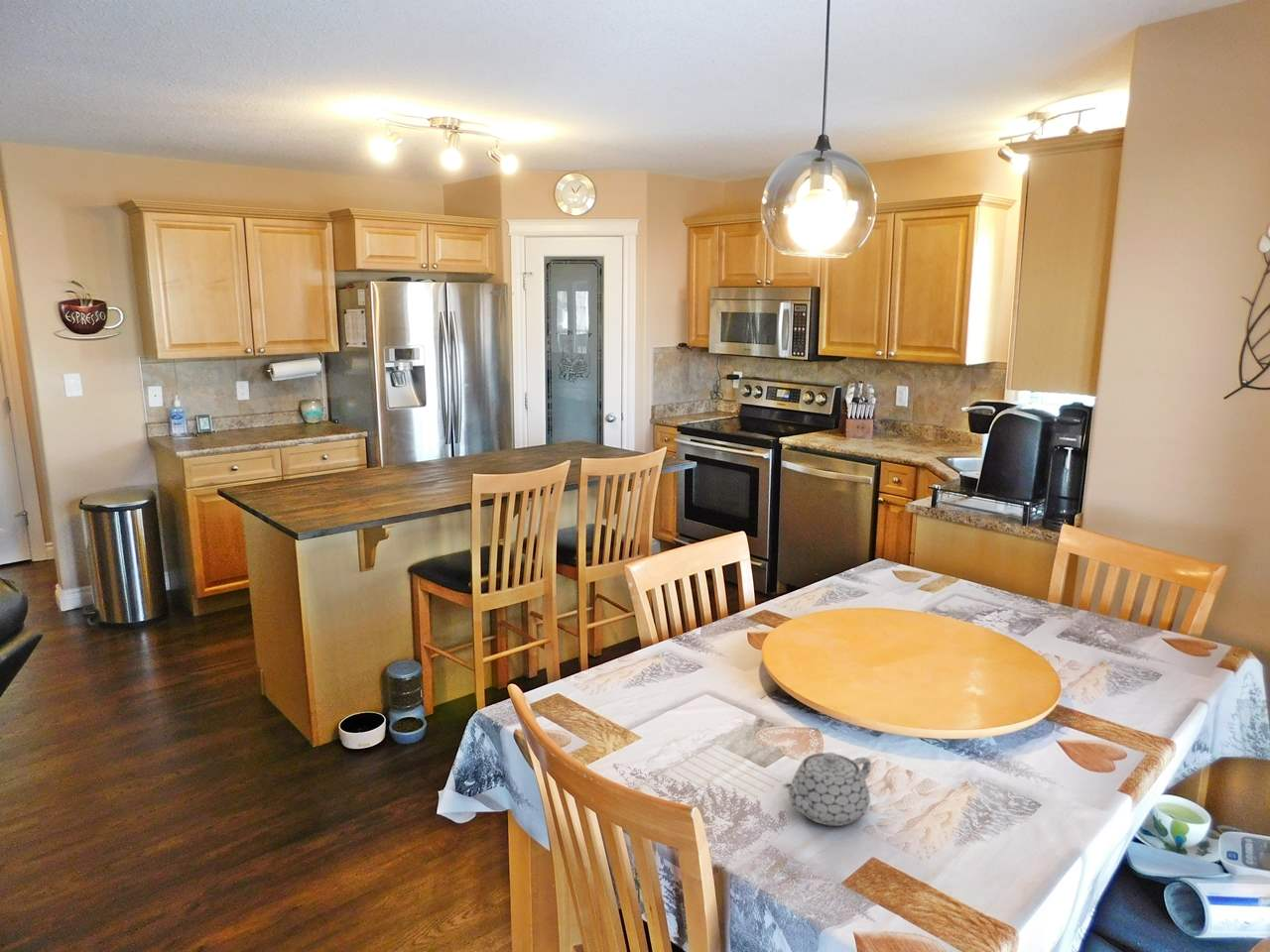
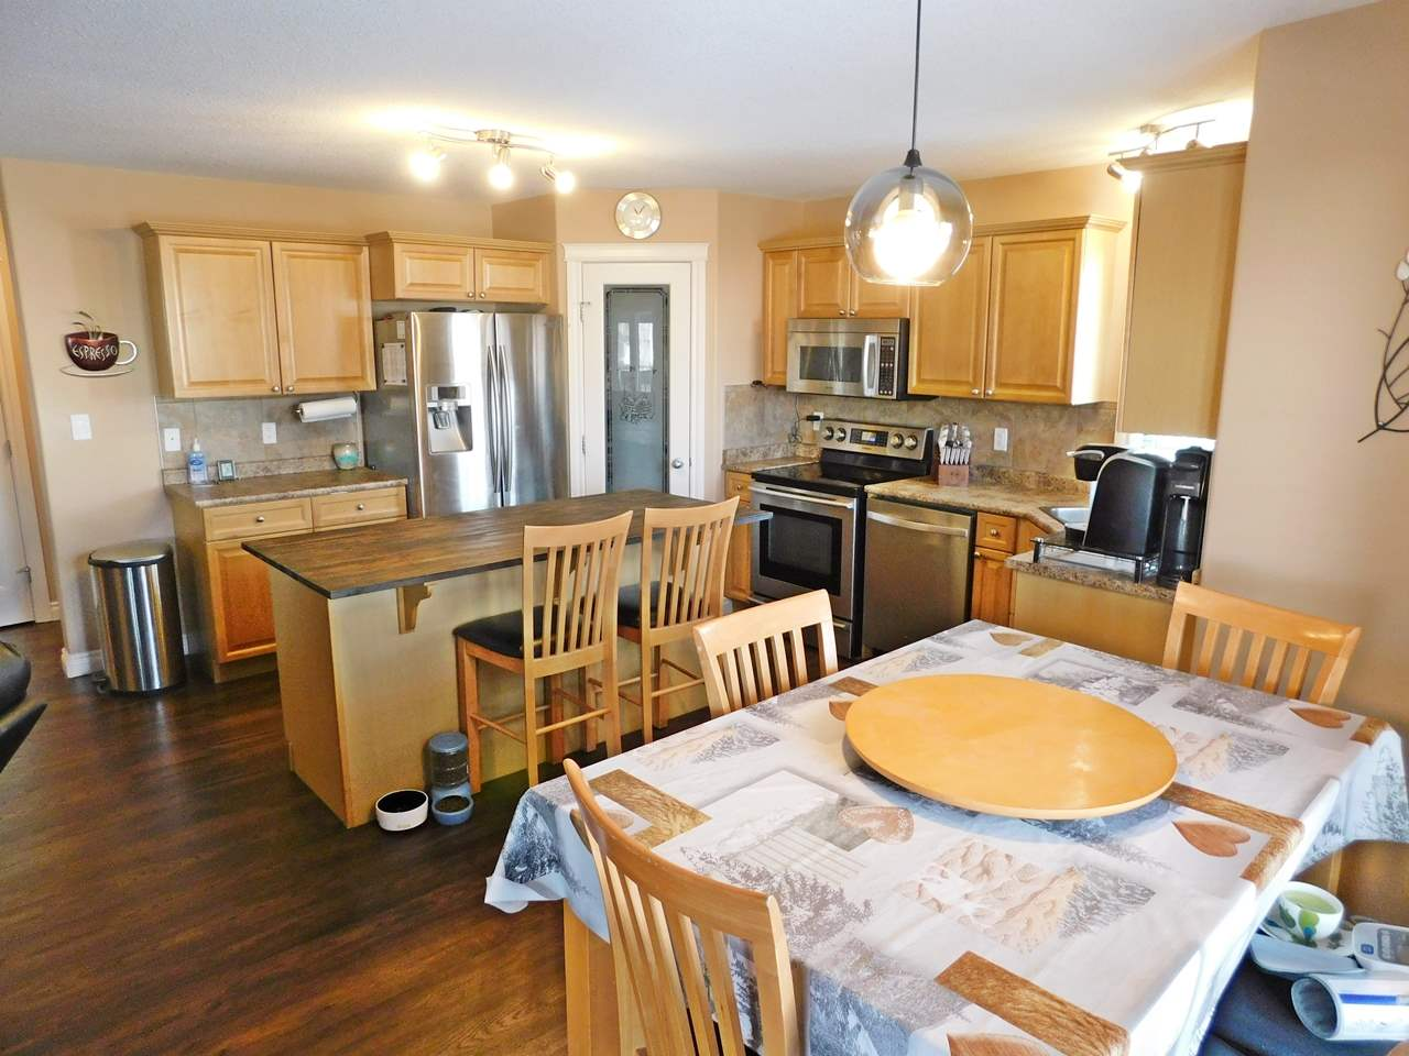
- teapot (826, 783)
